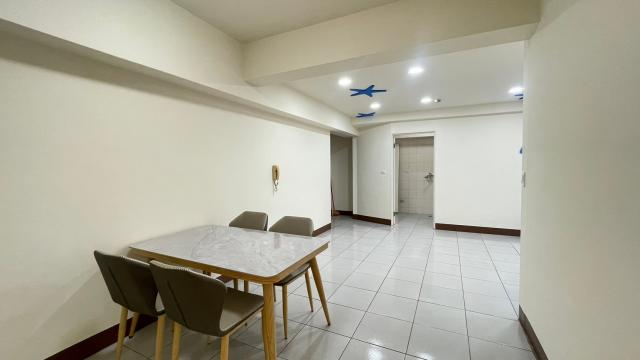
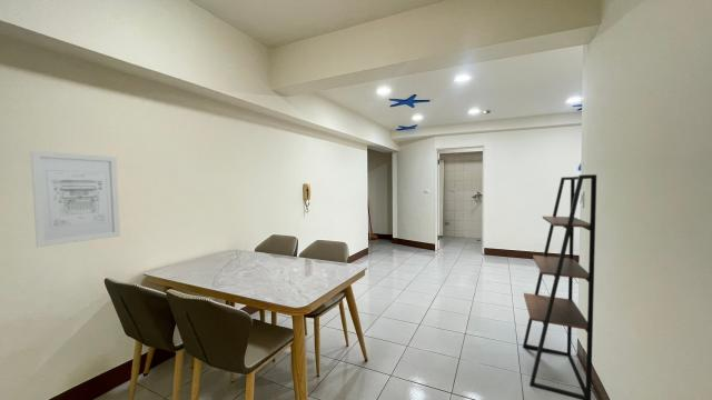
+ shelving unit (553, 274)
+ wall art (79, 198)
